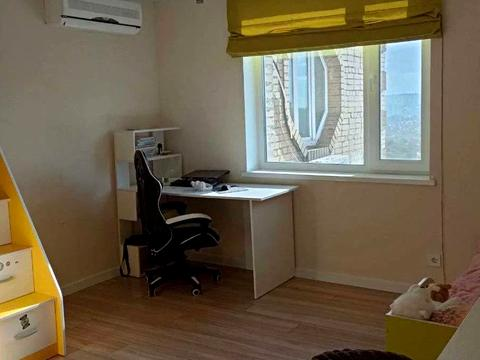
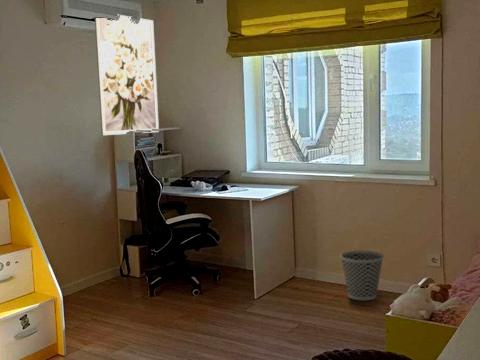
+ wastebasket (362, 275)
+ wall art (128, 75)
